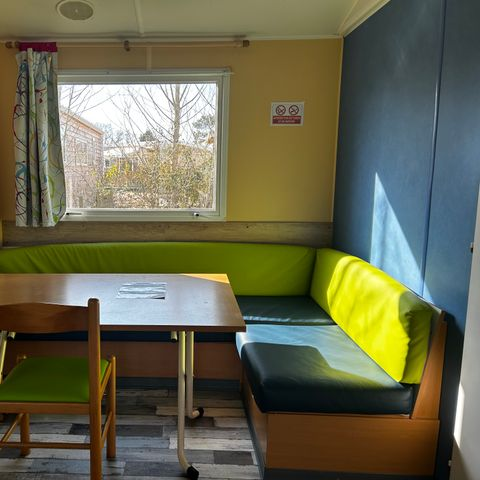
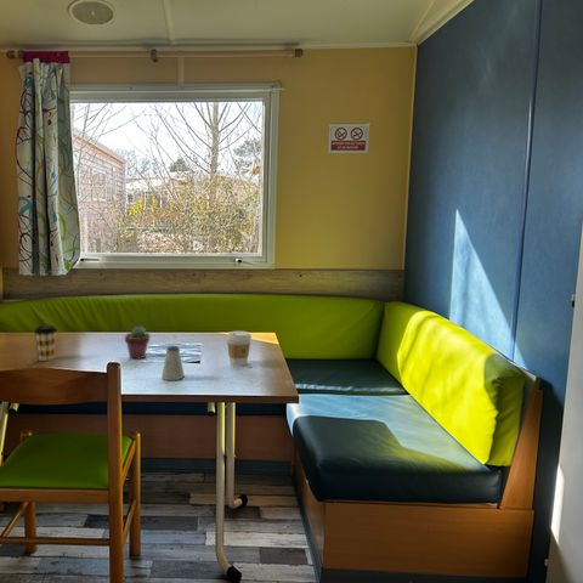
+ potted succulent (137, 341)
+ coffee cup (45, 343)
+ saltshaker (172, 362)
+ coffee cup (238, 347)
